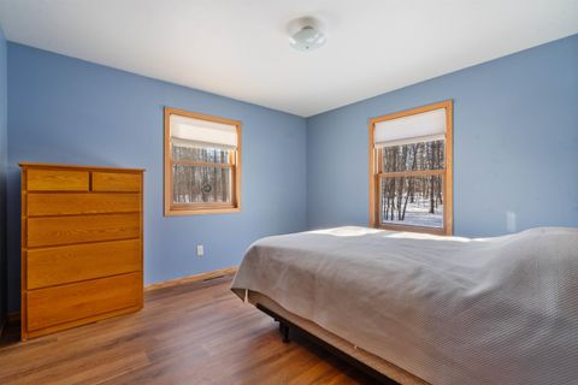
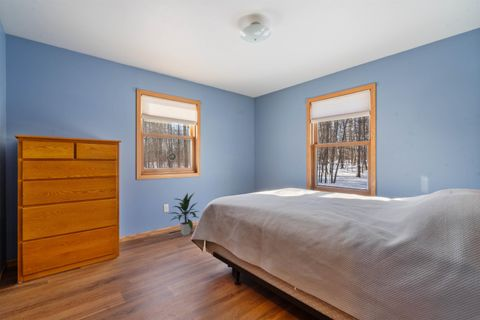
+ indoor plant (185, 213)
